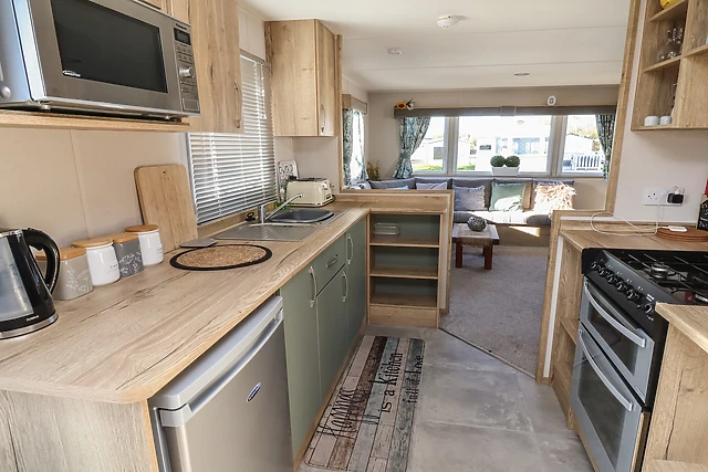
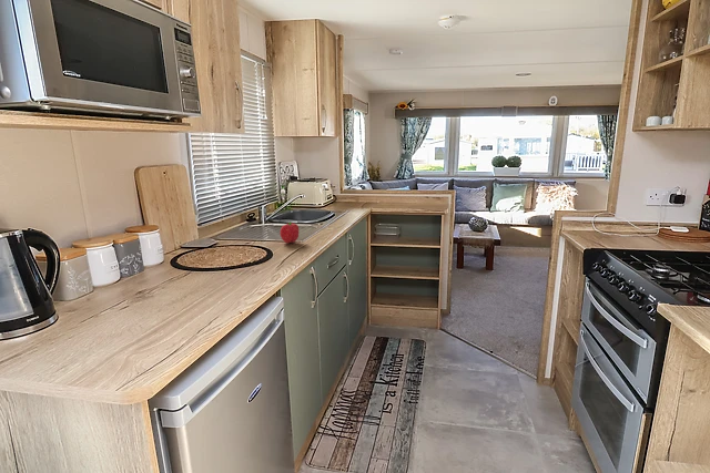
+ fruit (288, 232)
